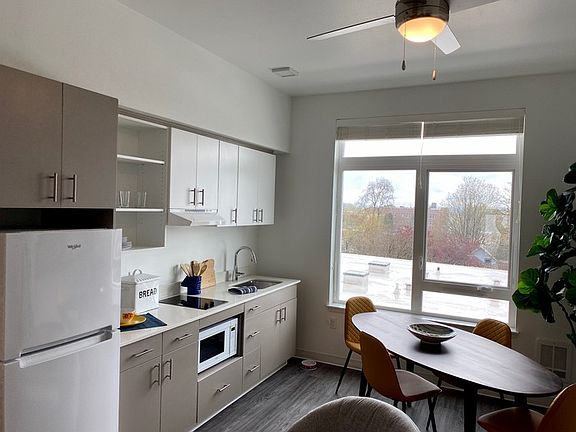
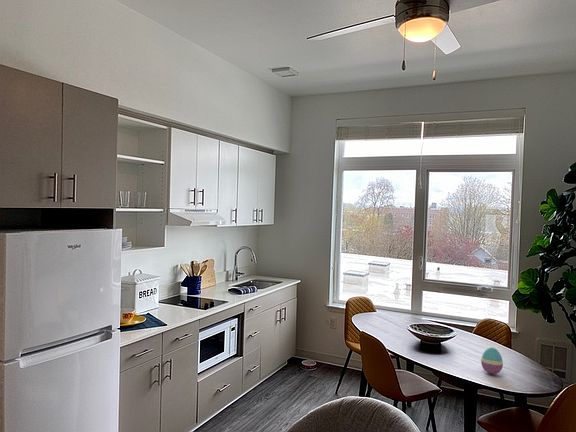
+ decorative egg (492, 360)
